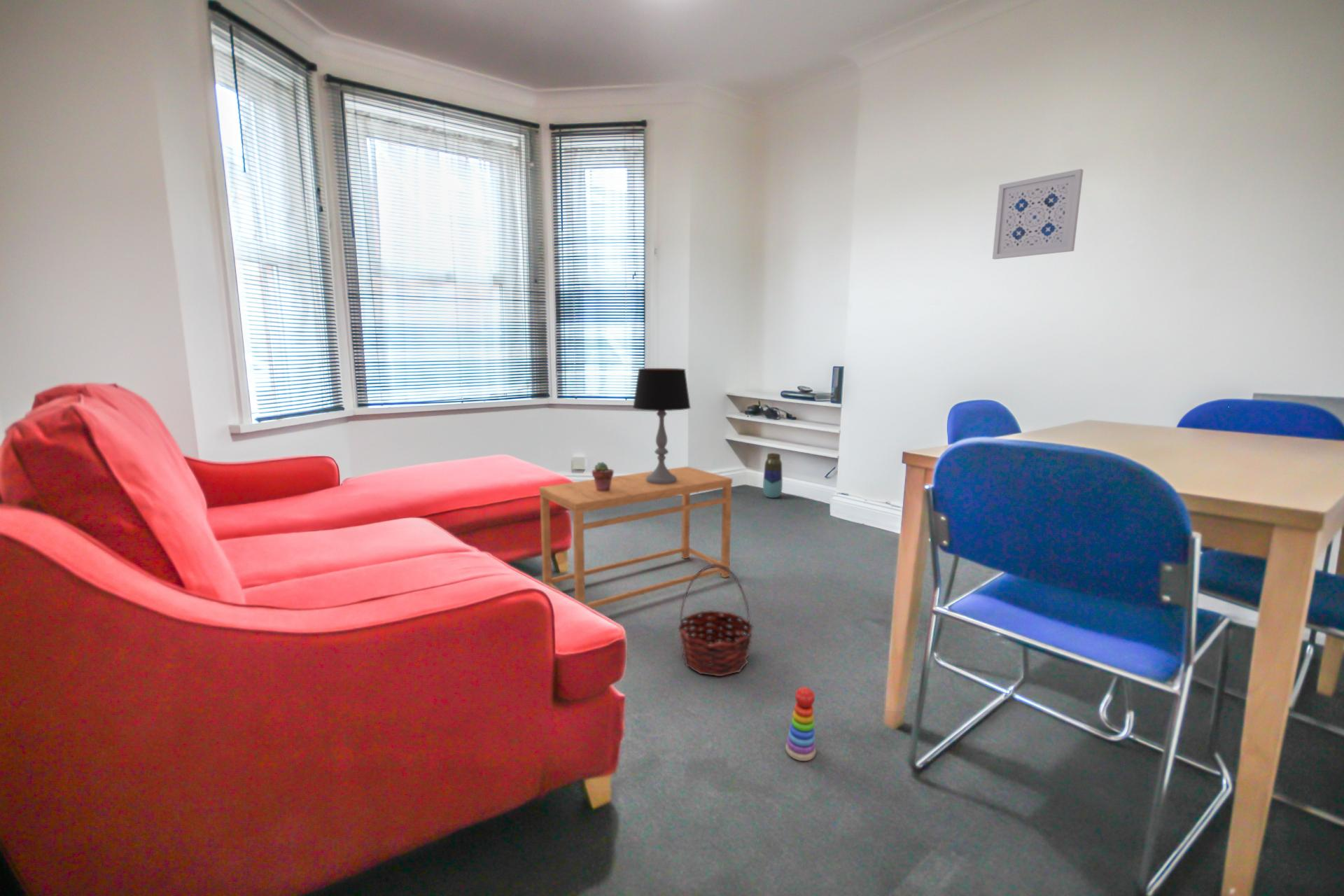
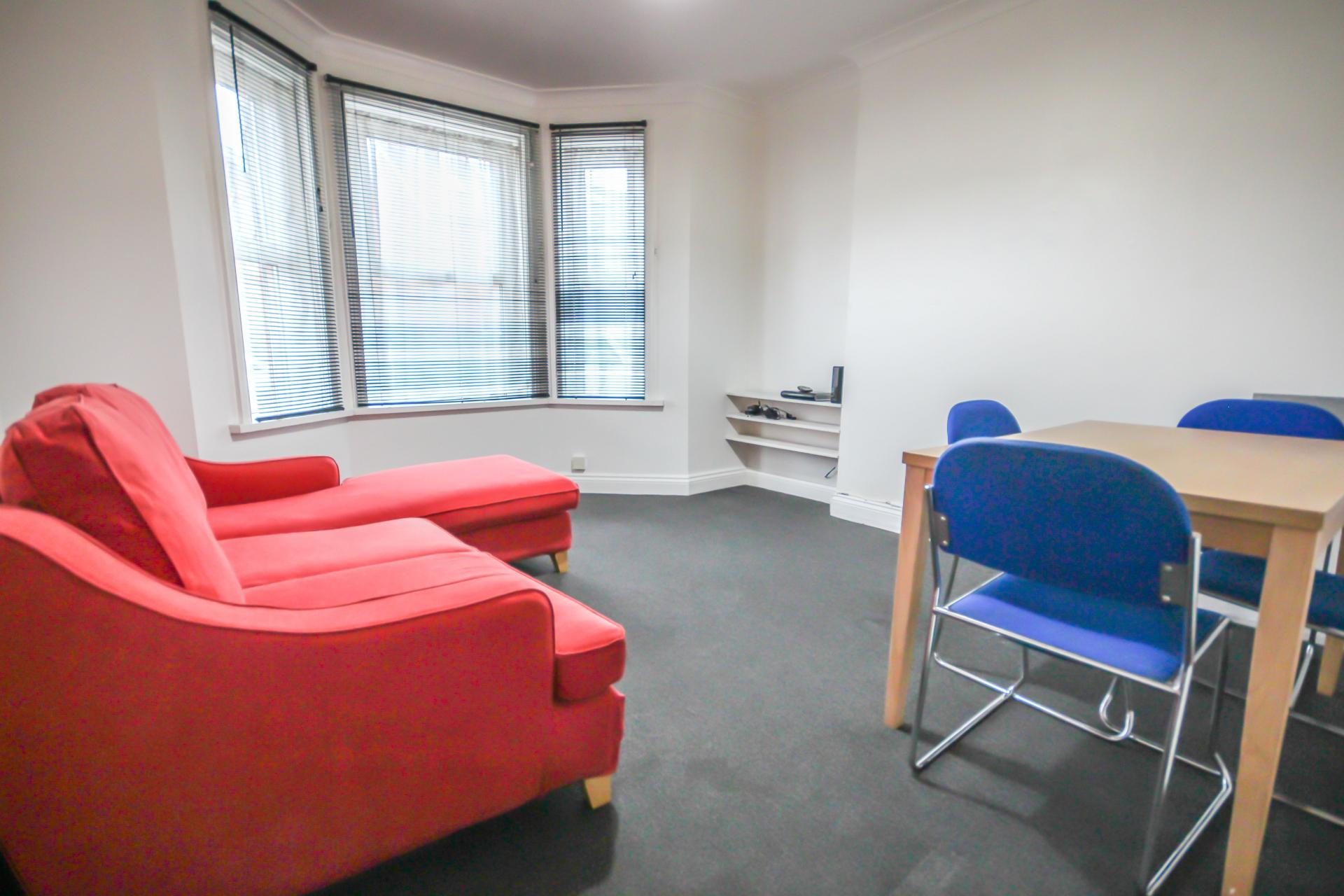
- vase (773, 475)
- potted succulent (603, 475)
- wall art (1035, 216)
- stacking toy (802, 720)
- side table (637, 519)
- table lamp (662, 425)
- basket (715, 612)
